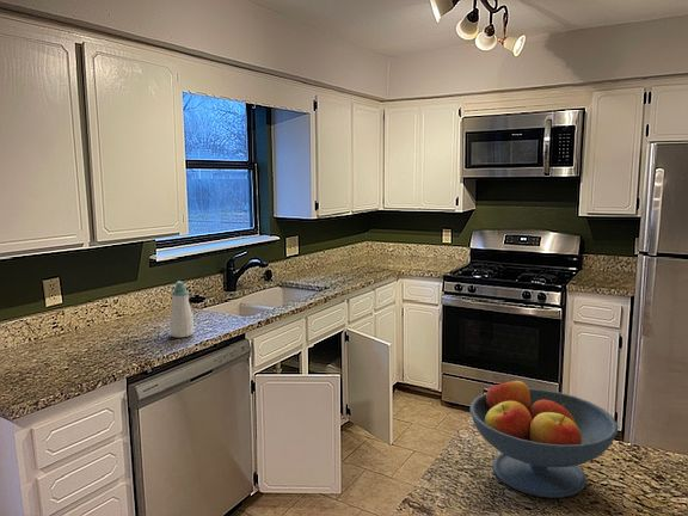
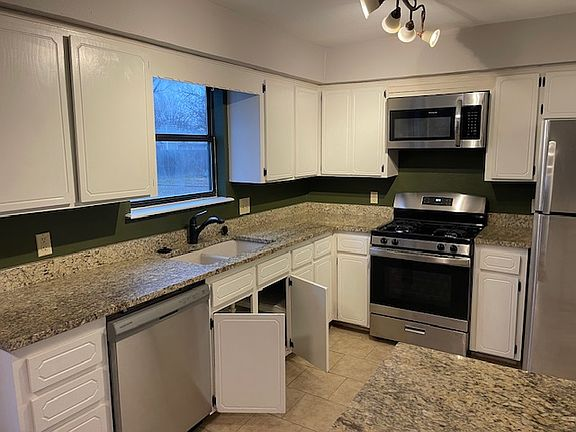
- fruit bowl (540, 432)
- soap bottle (180, 308)
